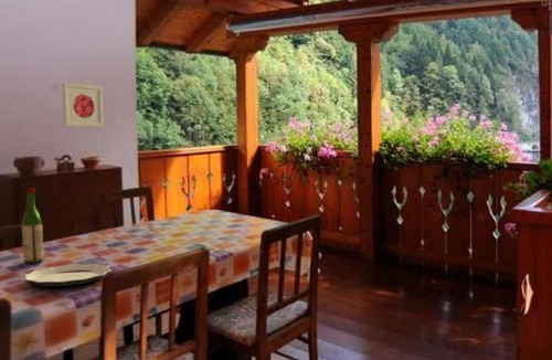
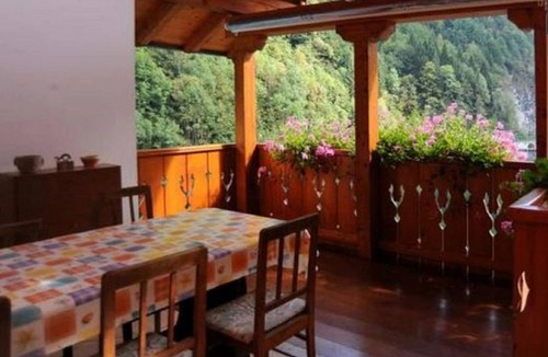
- wine bottle (31, 225)
- plate (68, 275)
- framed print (83, 105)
